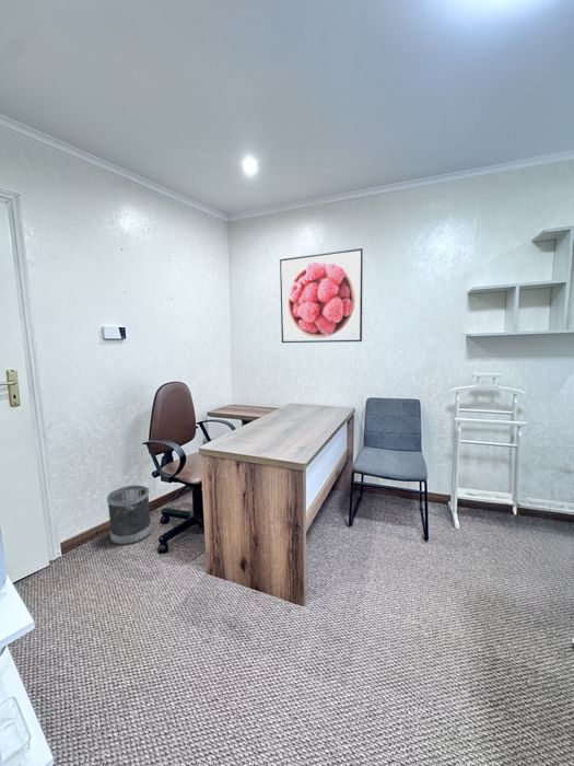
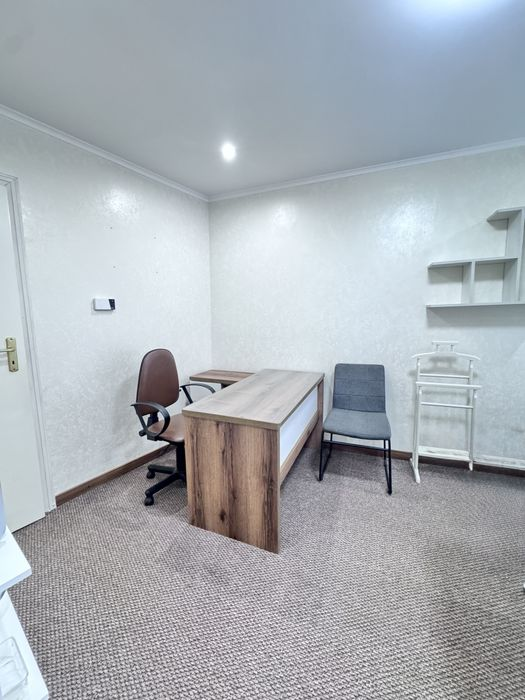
- wastebasket (129, 513)
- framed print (319, 299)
